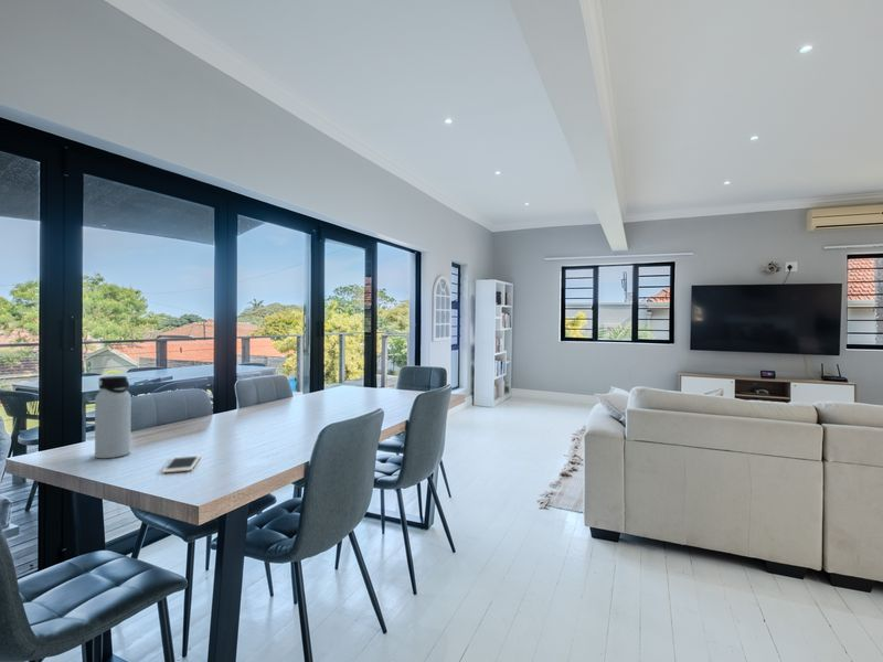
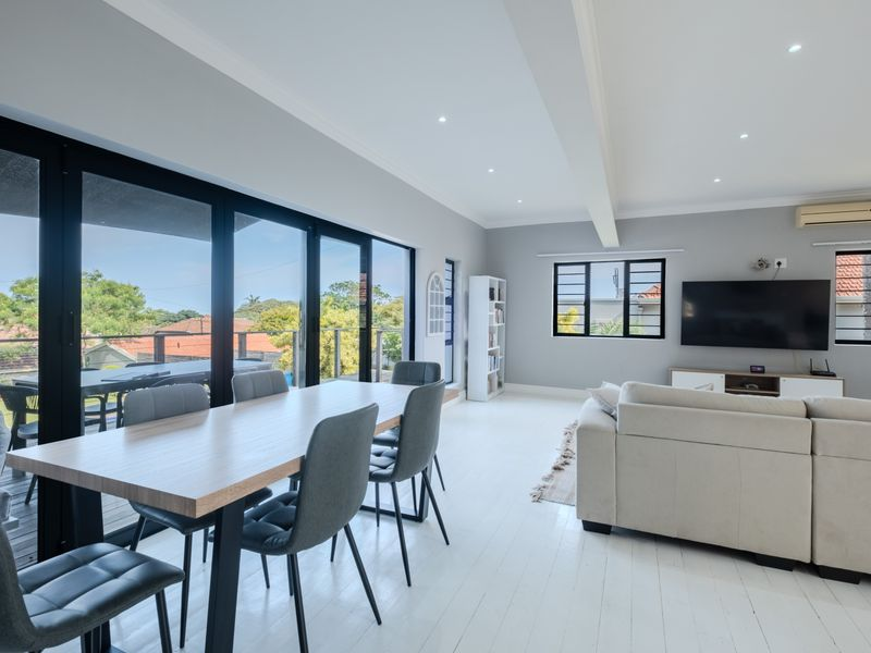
- cell phone (182, 462)
- water bottle (113, 415)
